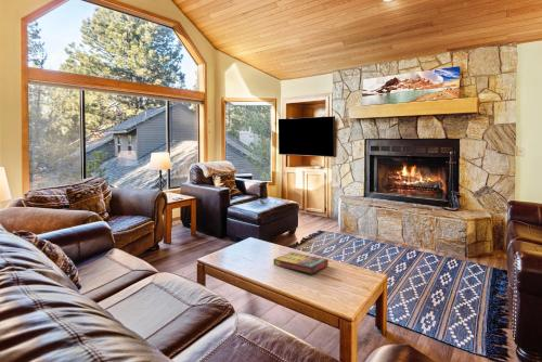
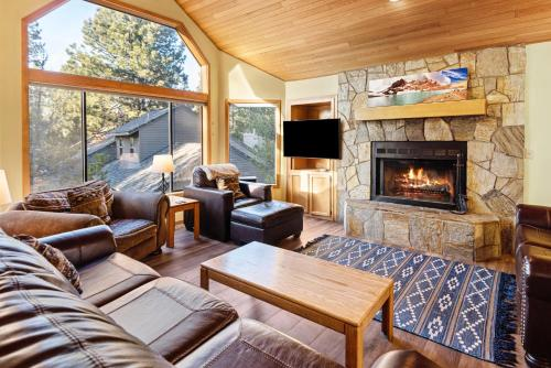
- game compilation box (300, 261)
